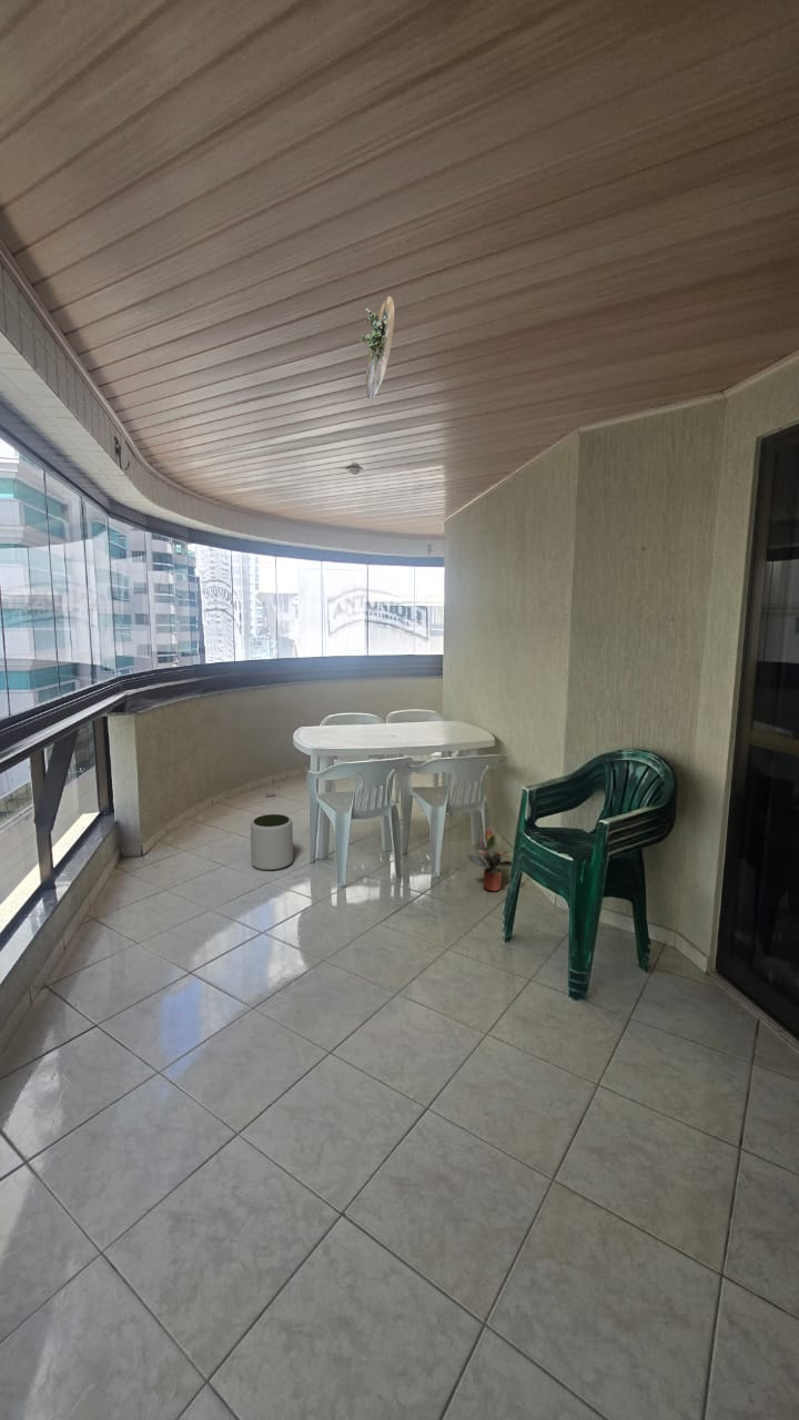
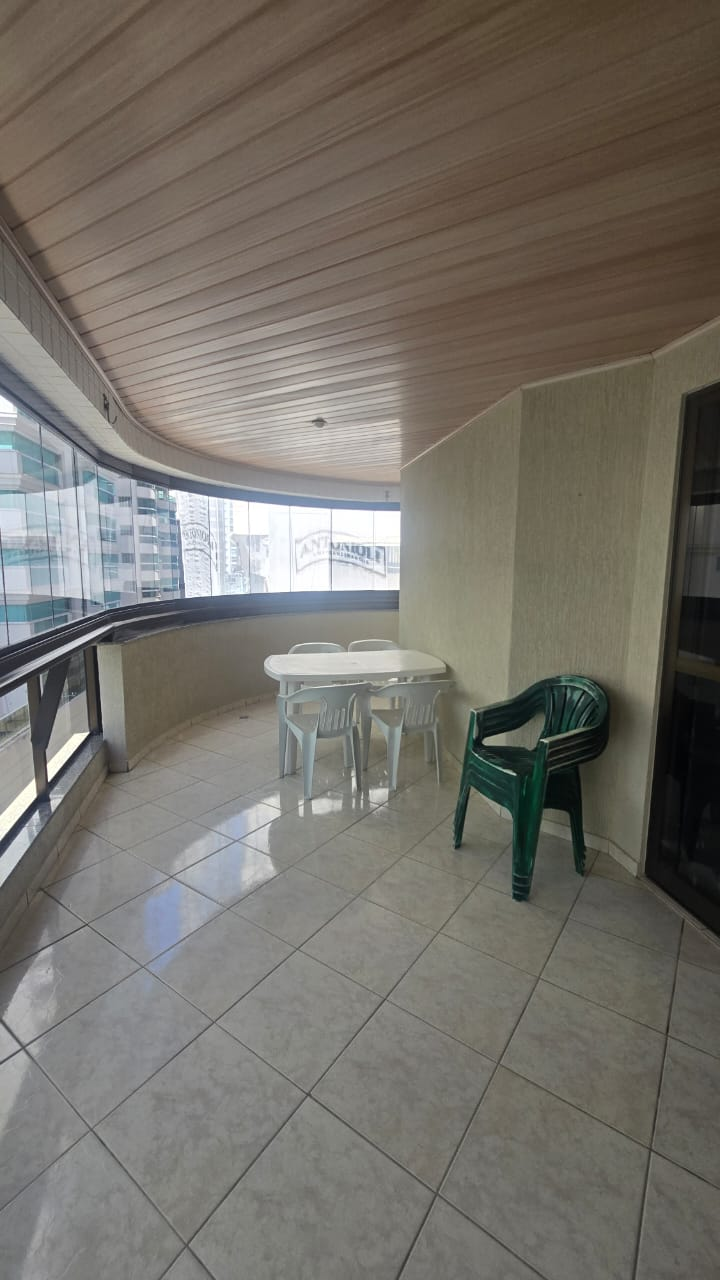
- dried flowers (376, 349)
- plant pot (272, 841)
- potted plant (489, 862)
